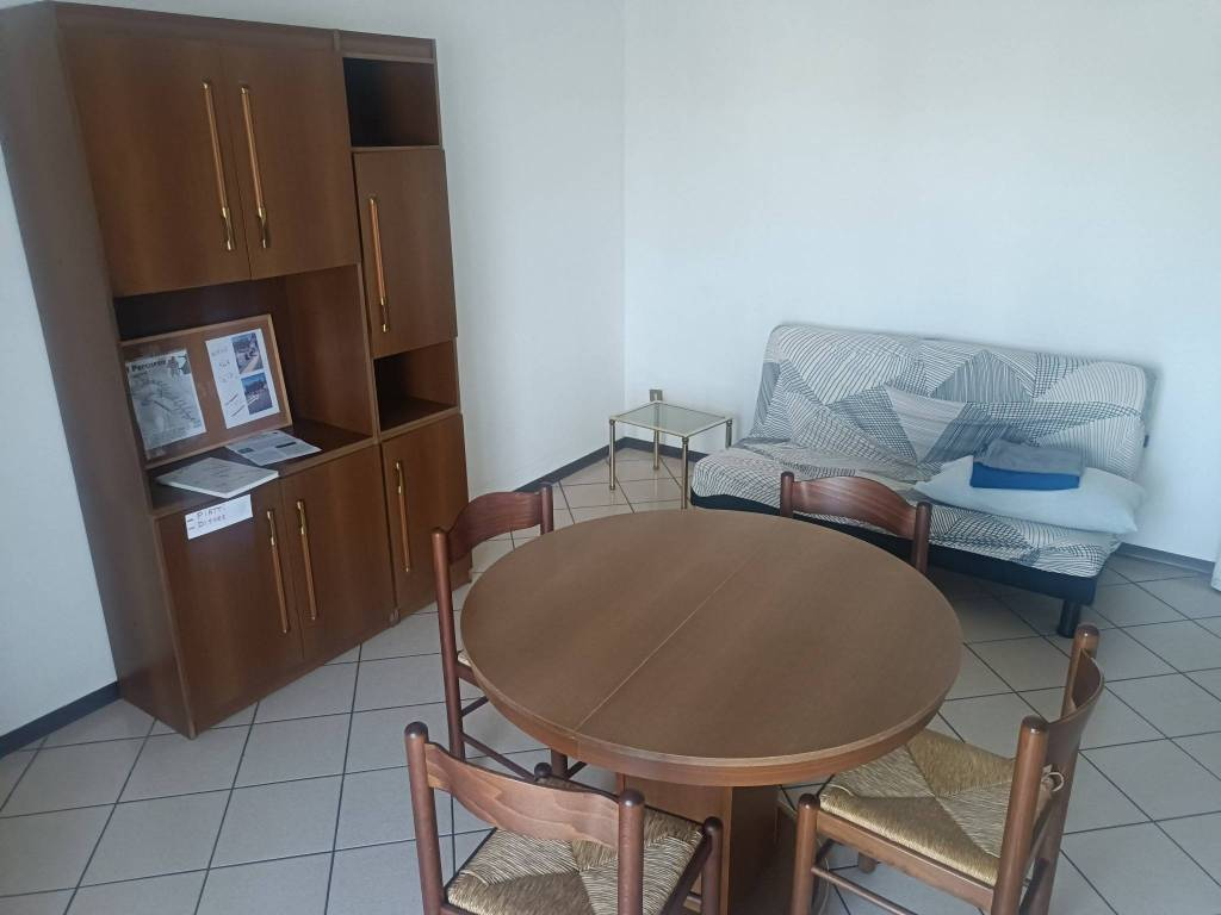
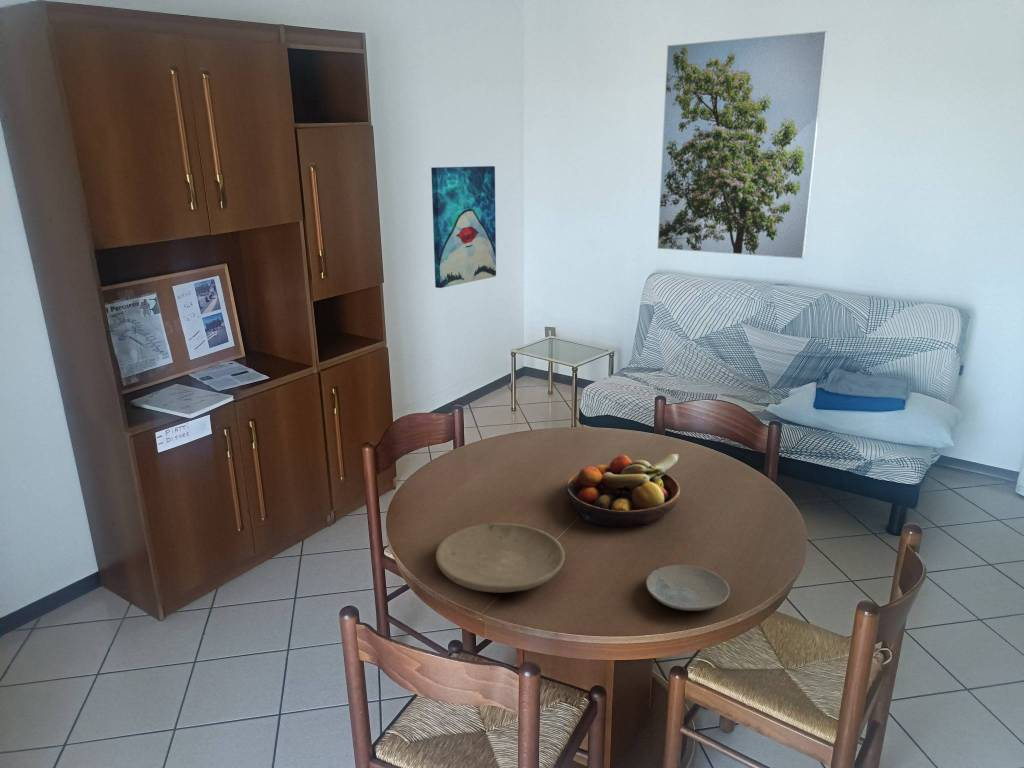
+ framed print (734, 150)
+ fruit bowl (623, 481)
+ wall art (465, 225)
+ plate (687, 591)
+ plate (500, 561)
